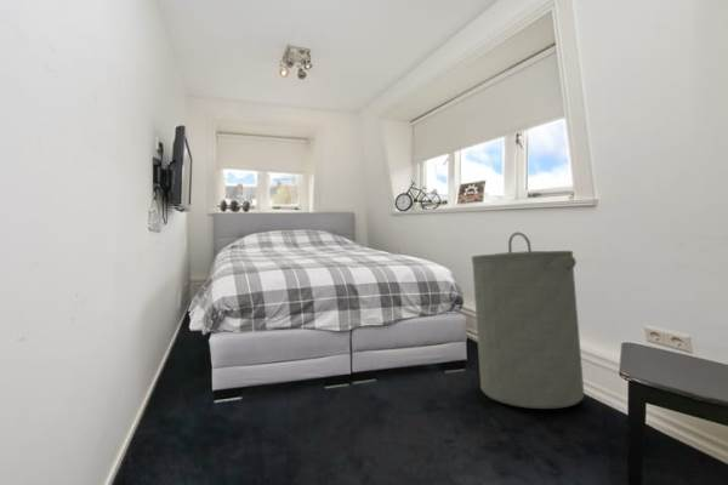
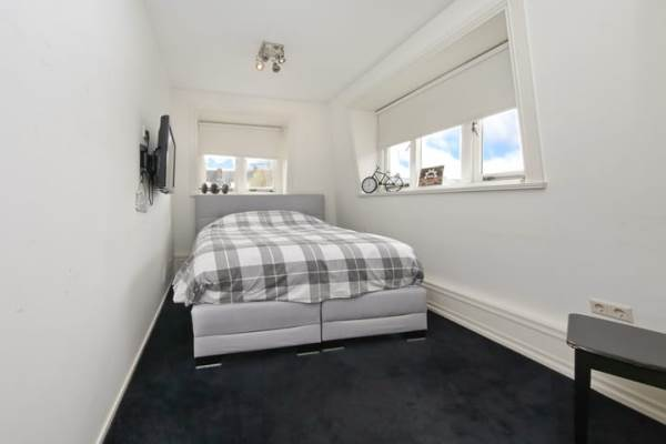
- laundry hamper (523, 310)
